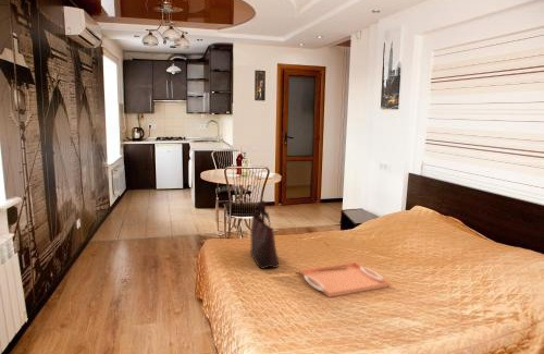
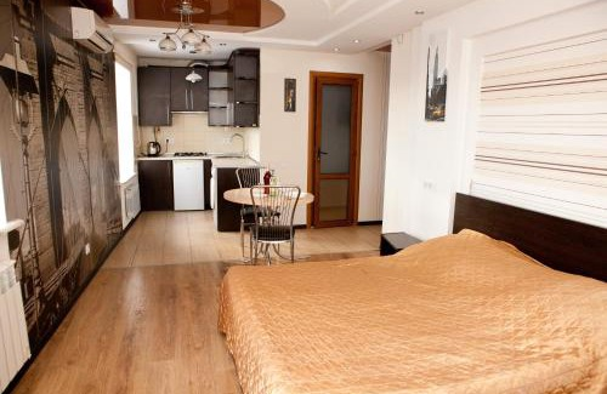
- handbag (263, 230)
- serving tray (343, 278)
